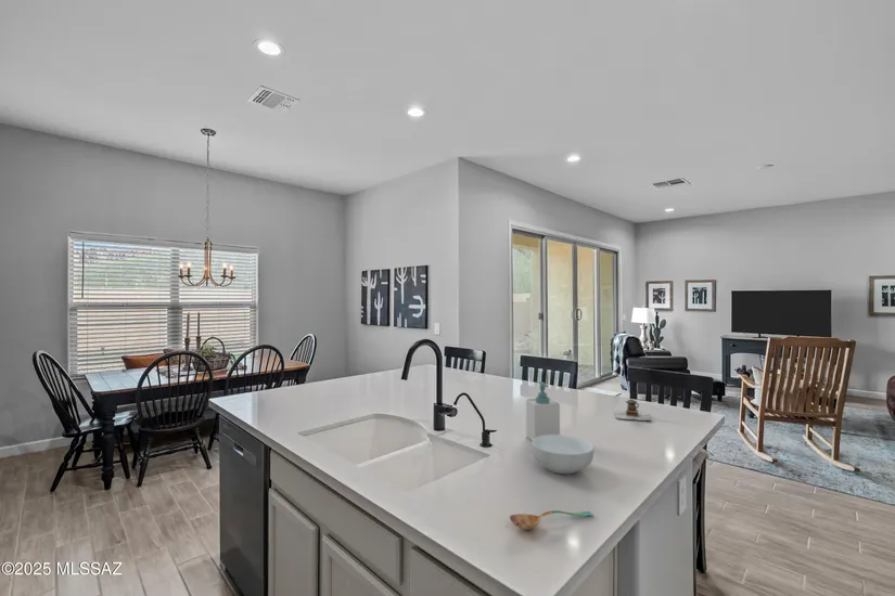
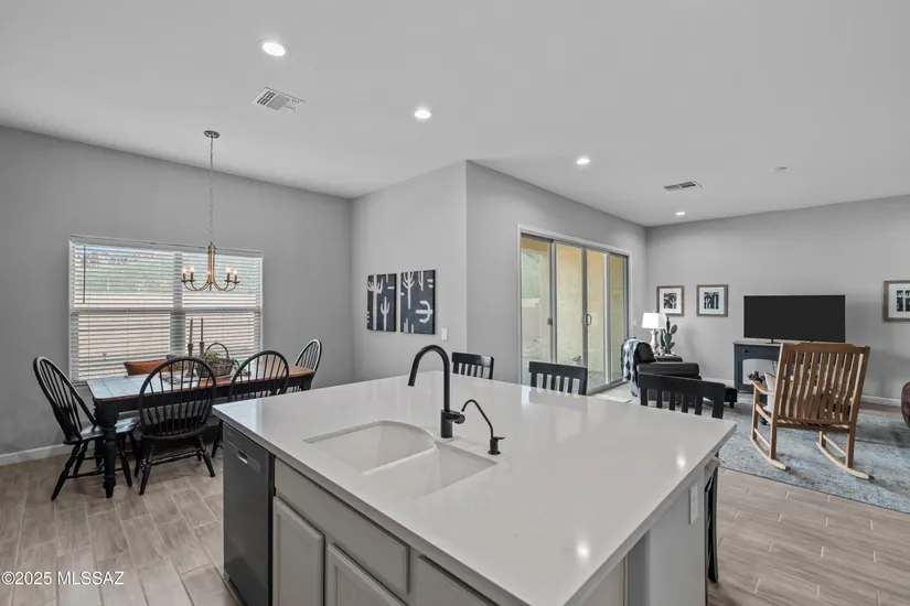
- soap bottle (542, 411)
- cereal bowl (562, 455)
- teapot (631, 406)
- soupspoon (552, 513)
